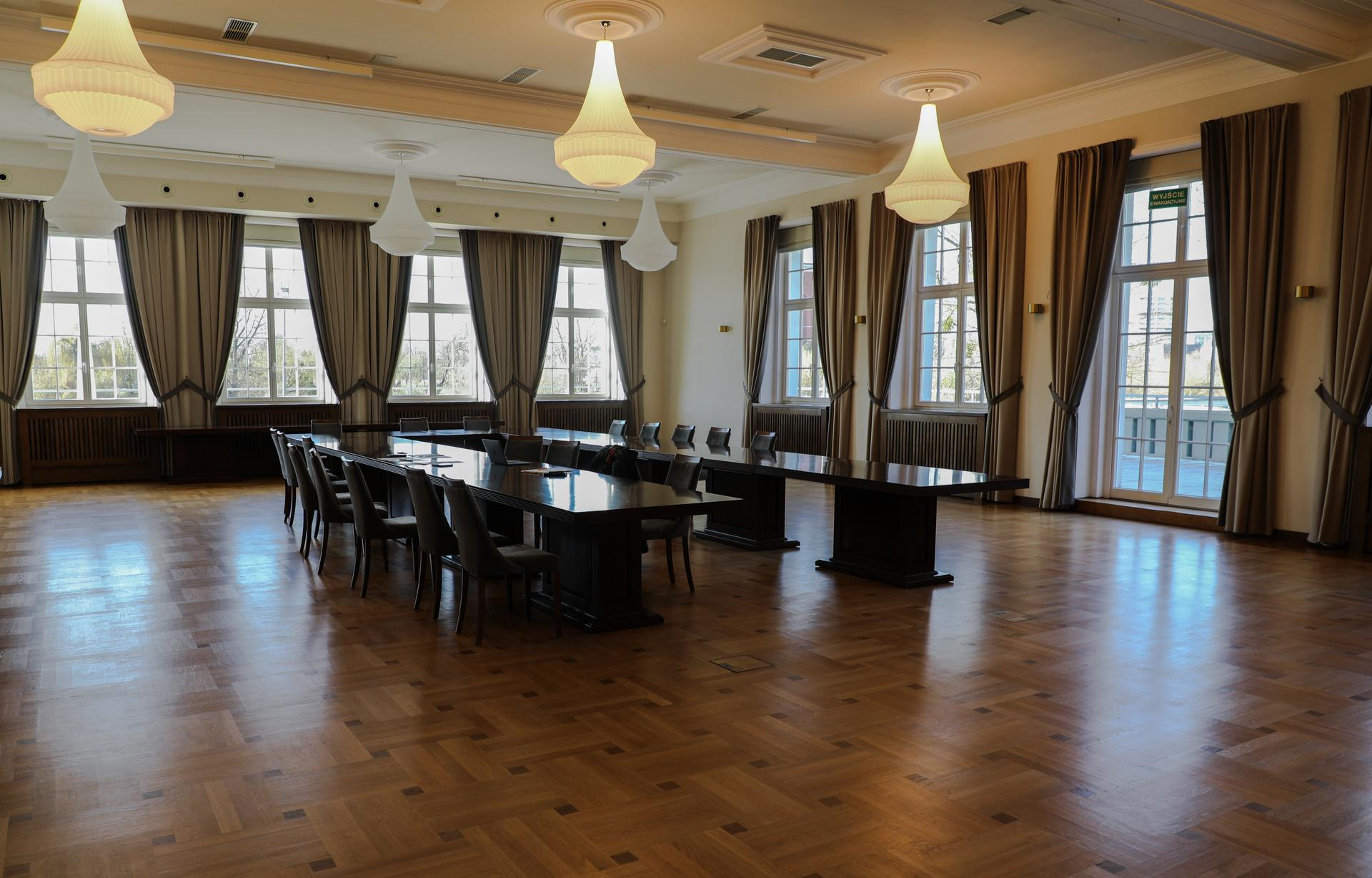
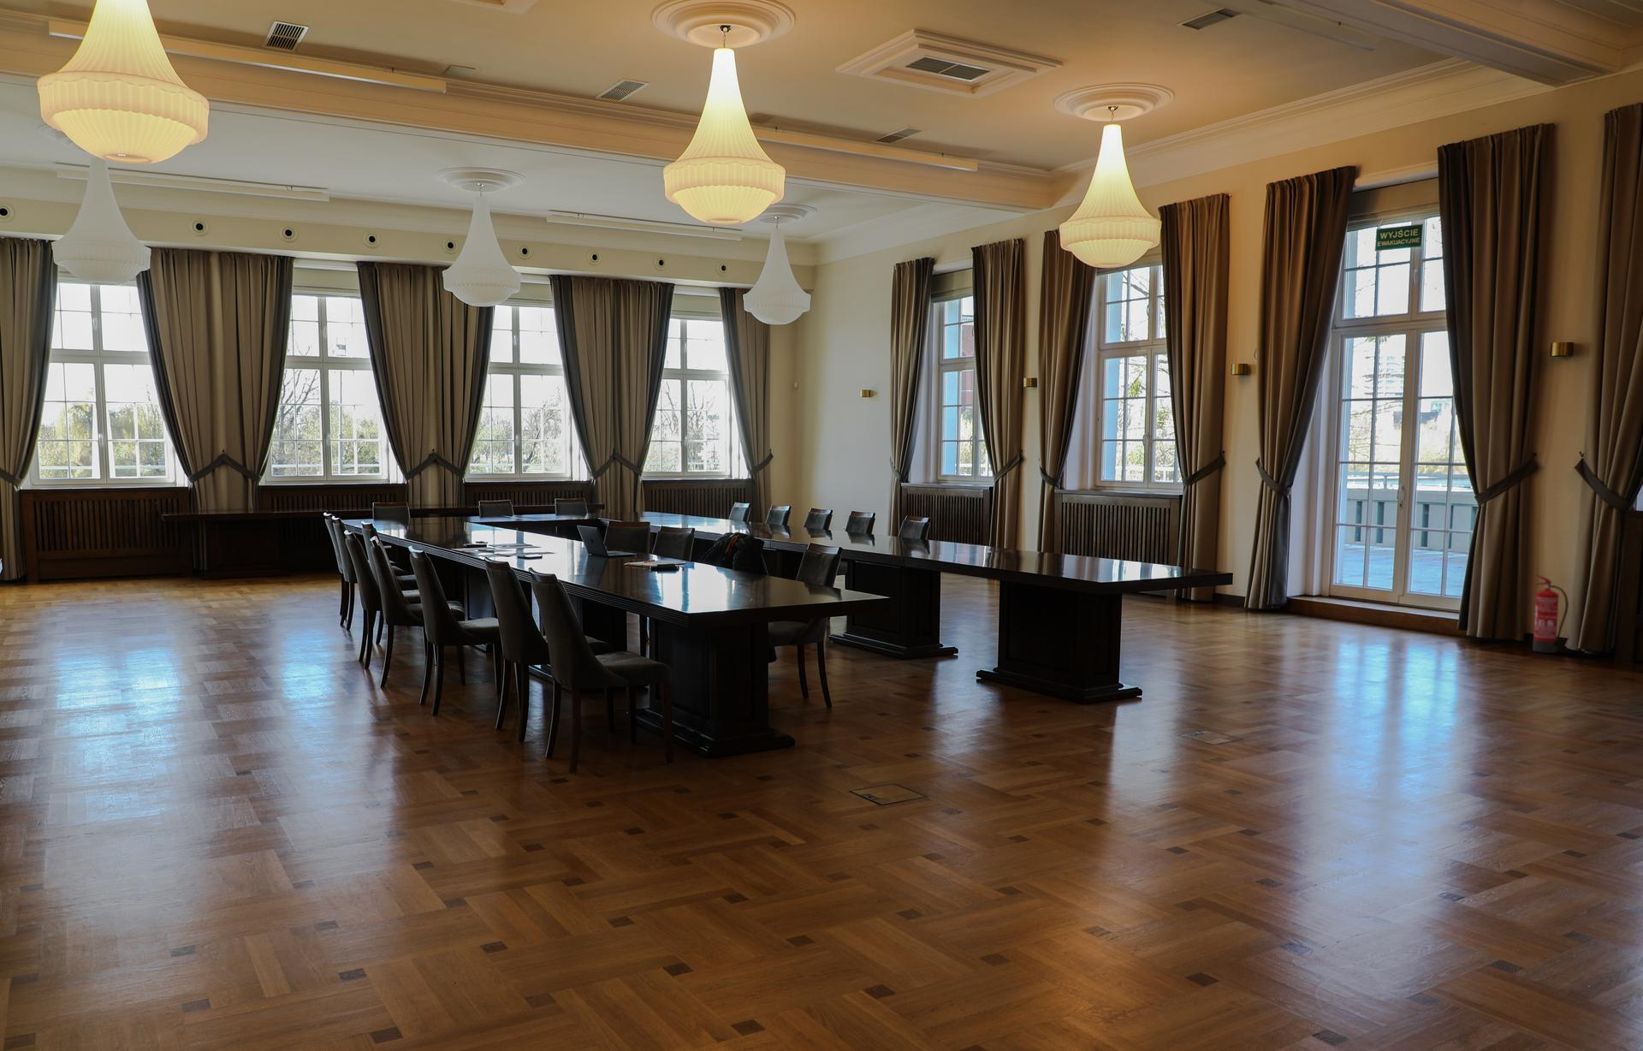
+ fire extinguisher (1550, 614)
